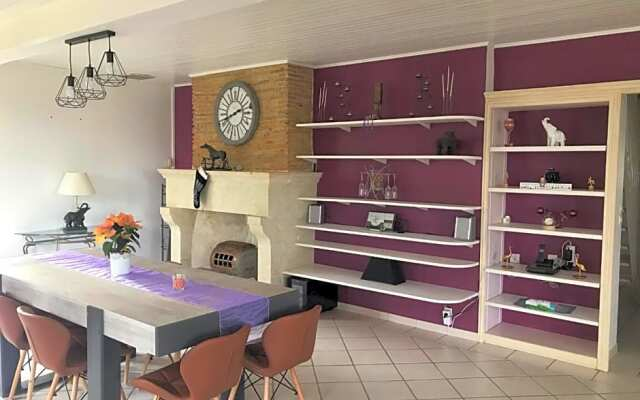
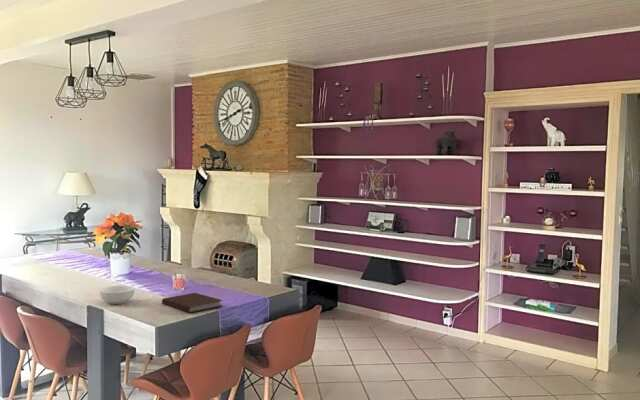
+ cereal bowl (117, 295)
+ notebook (192, 302)
